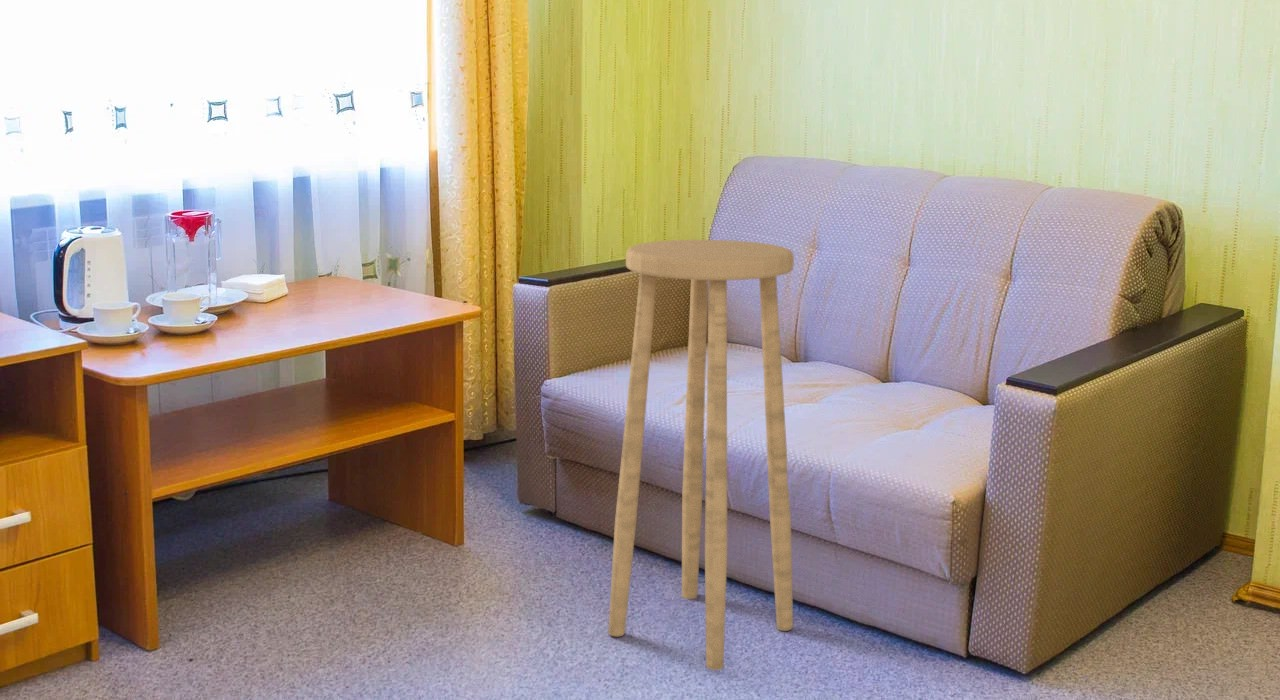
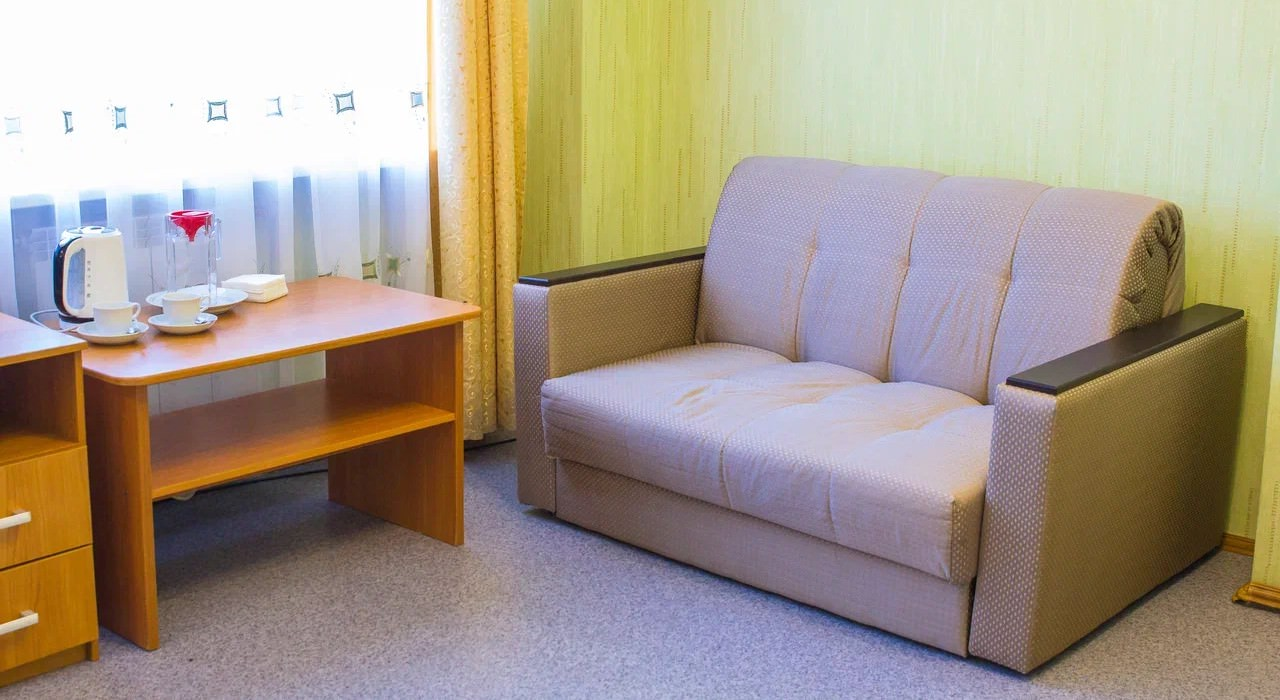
- stool (706, 446)
